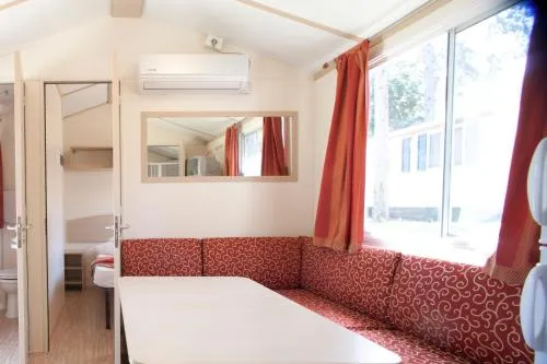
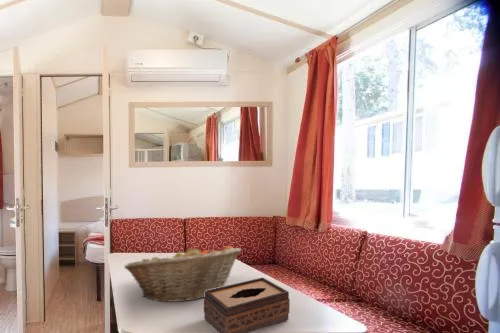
+ fruit basket (185, 266)
+ tissue box (246, 305)
